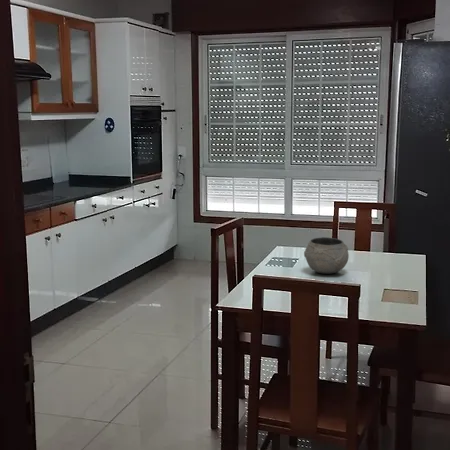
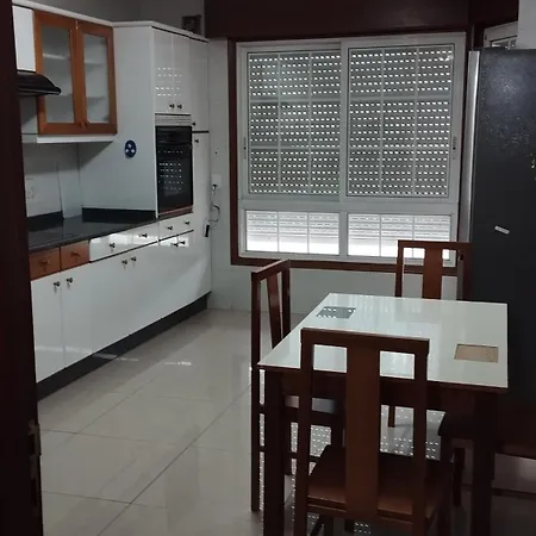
- bowl (326, 256)
